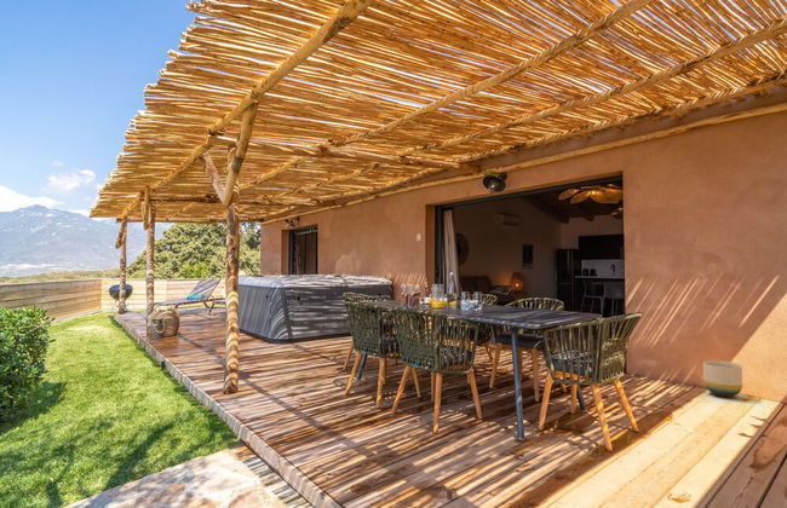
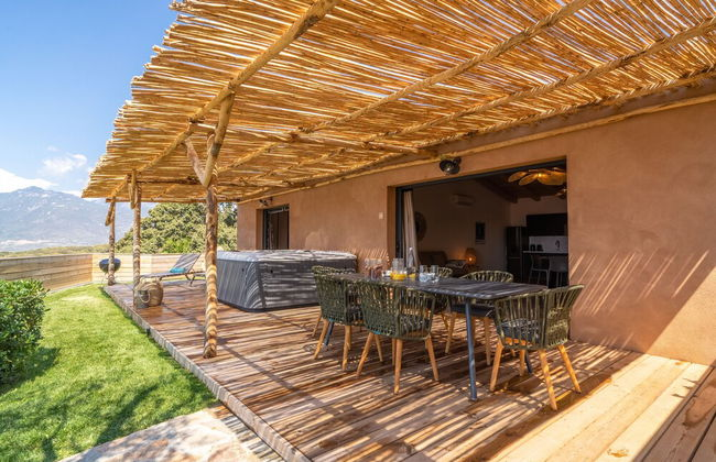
- planter (722, 379)
